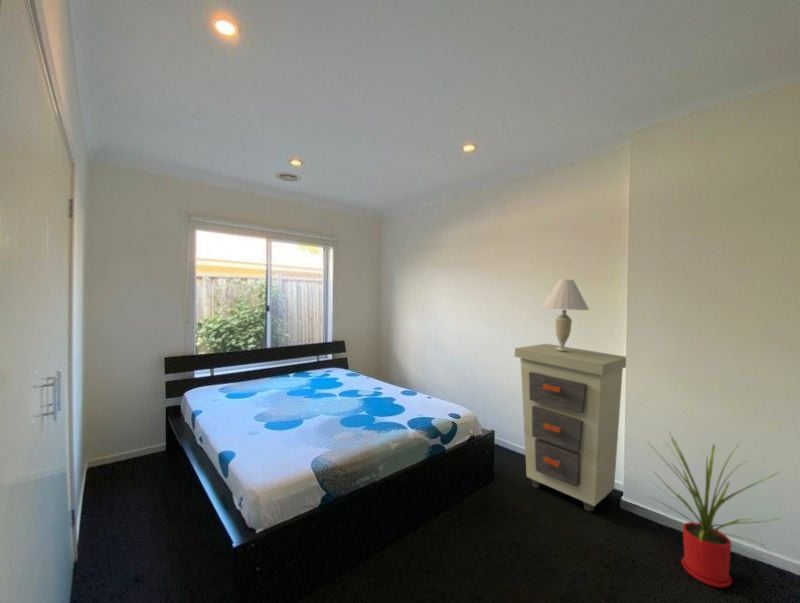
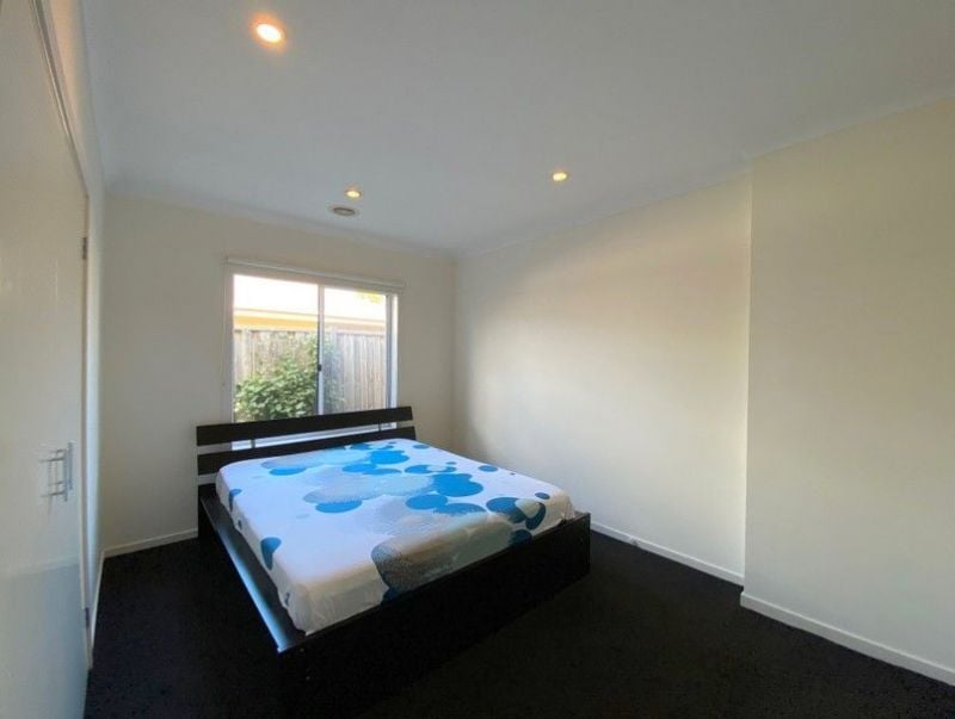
- house plant (707, 507)
- cabinet (568, 421)
- table lamp (562, 314)
